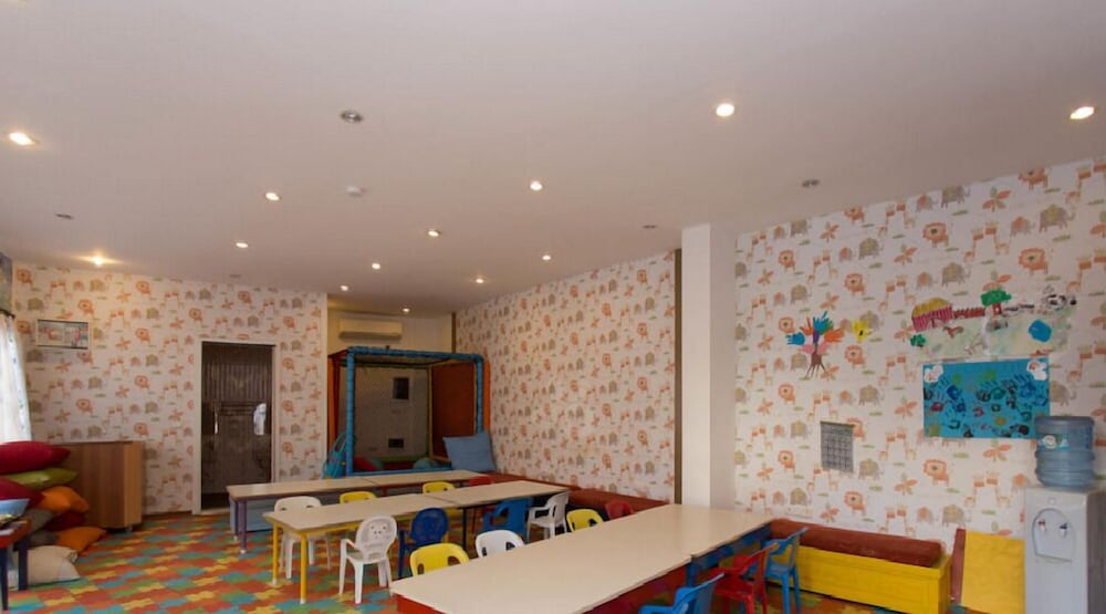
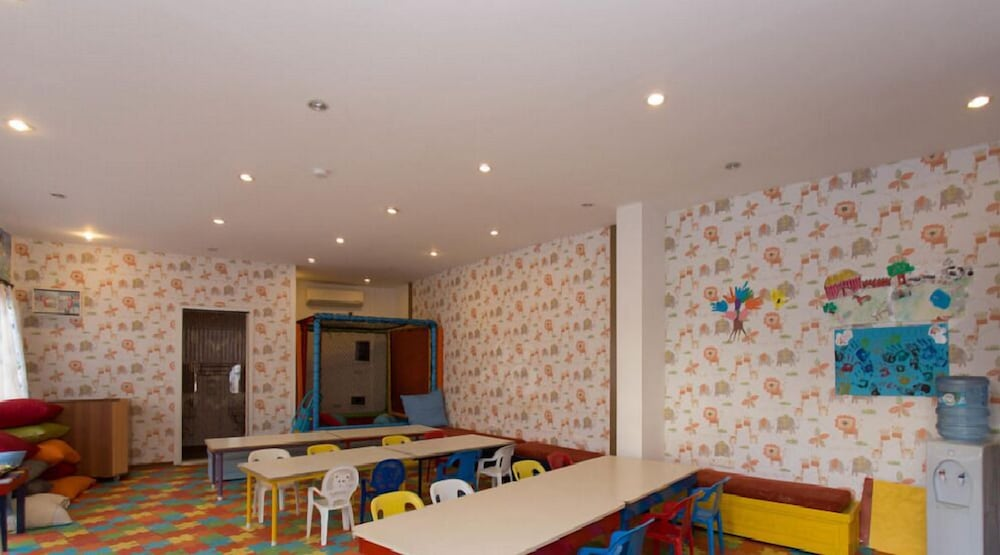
- calendar (836, 440)
